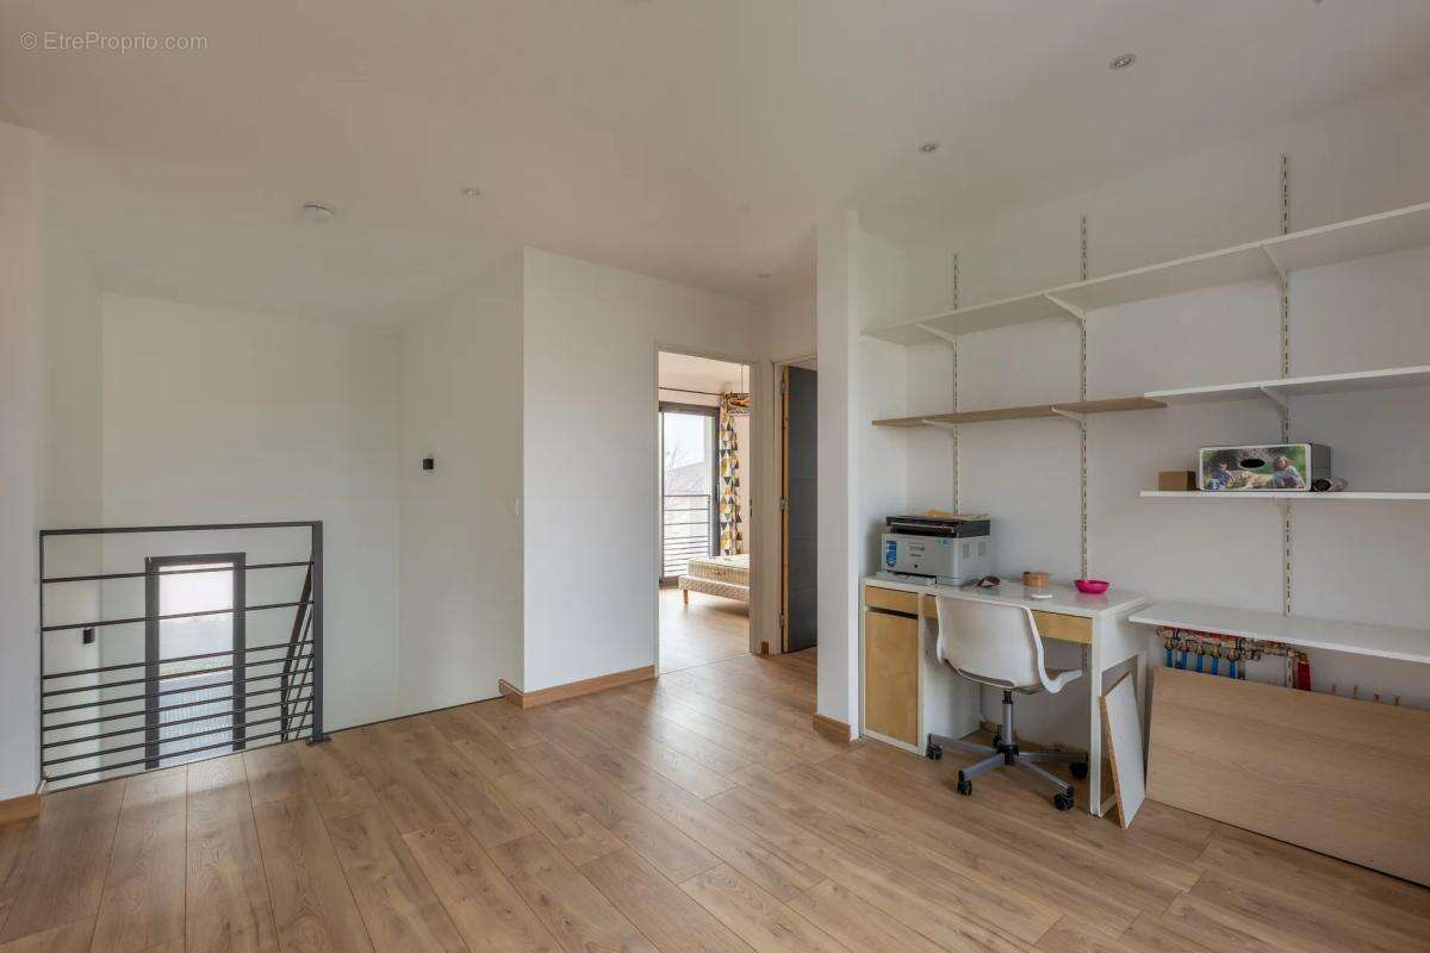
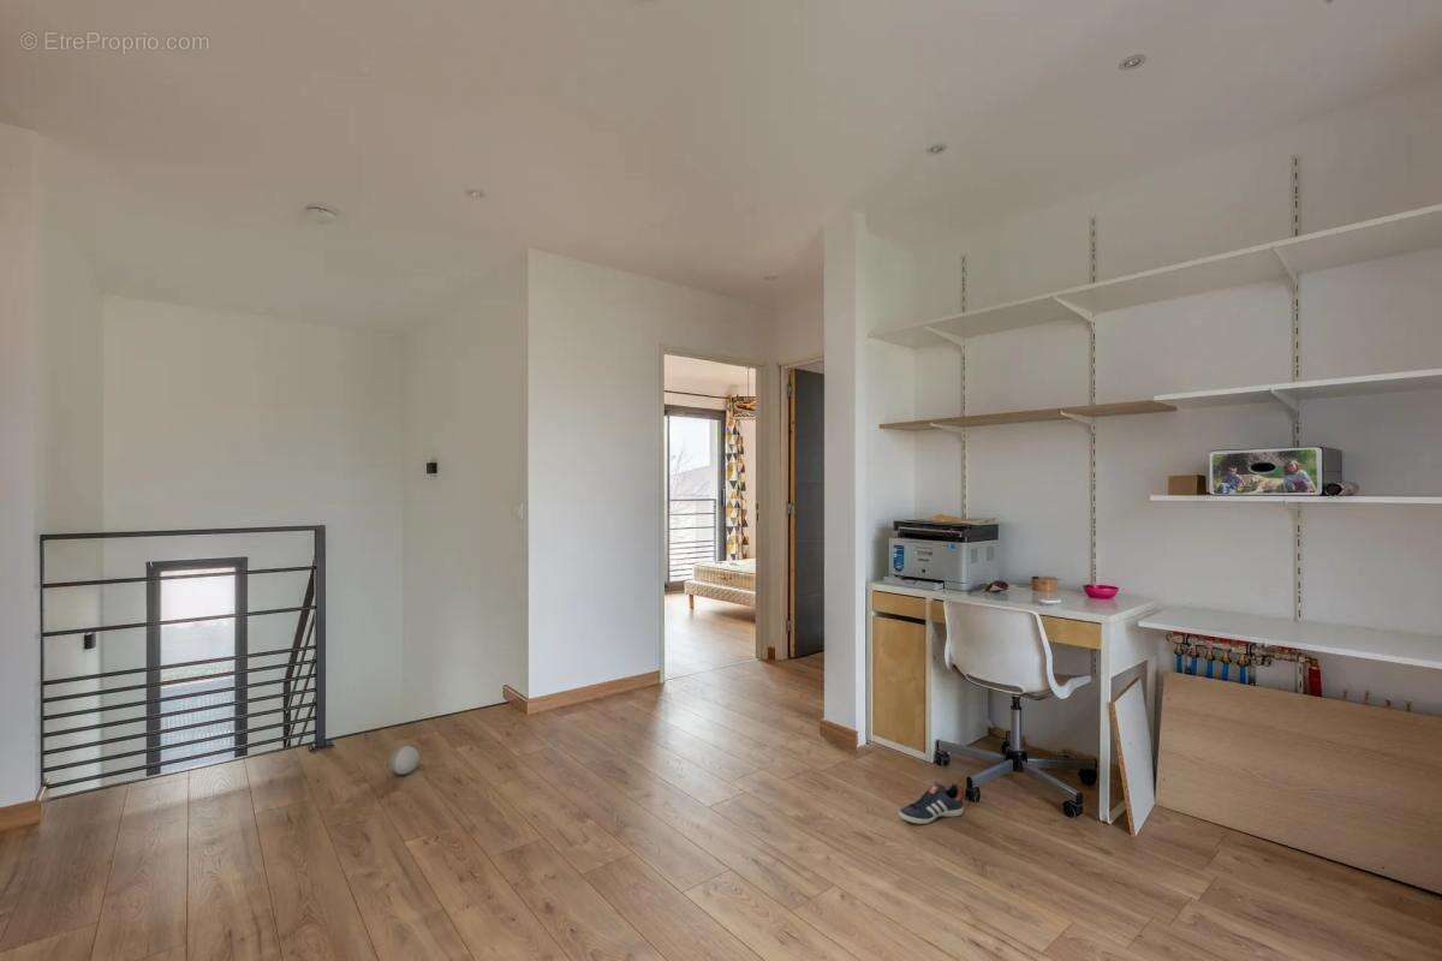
+ ball (404, 759)
+ sneaker (930, 800)
